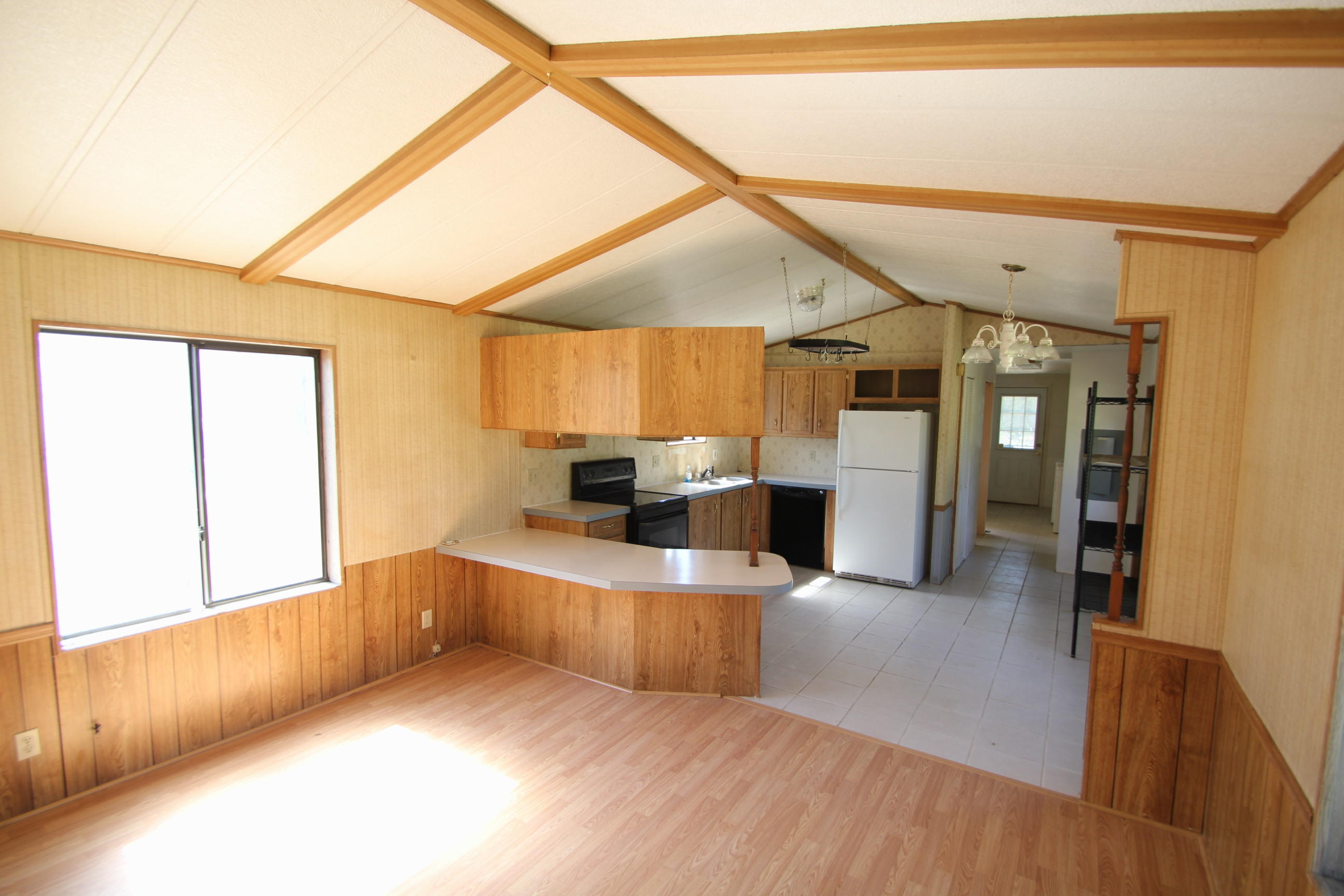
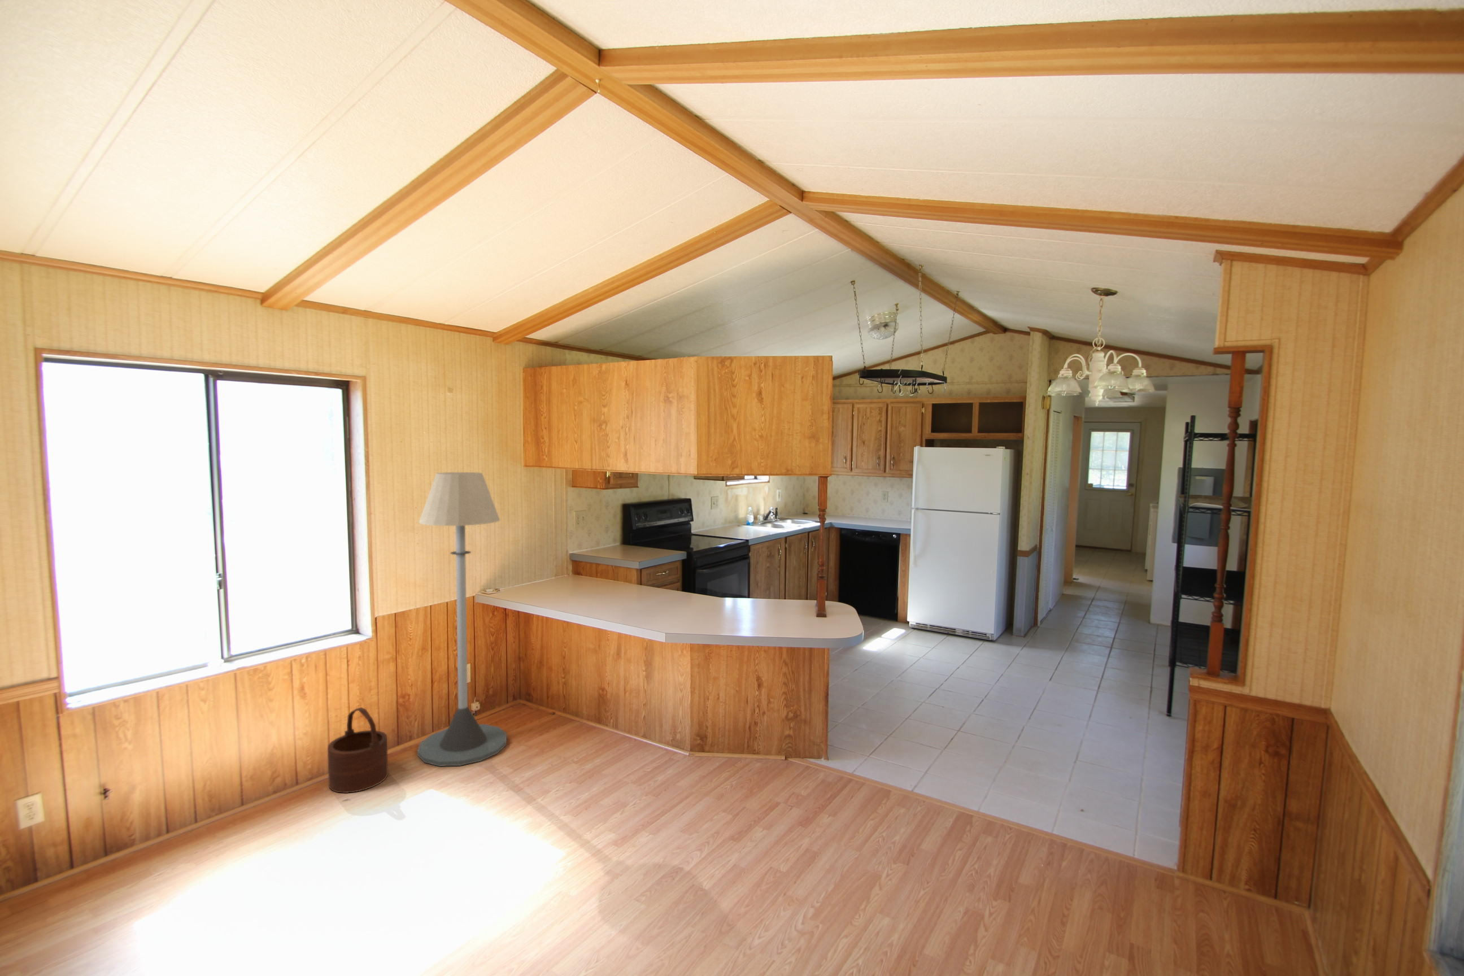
+ floor lamp (462, 612)
+ wooden bucket (358, 744)
